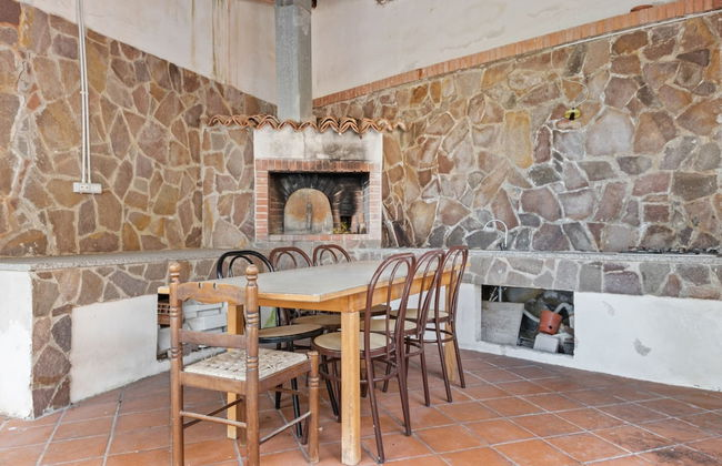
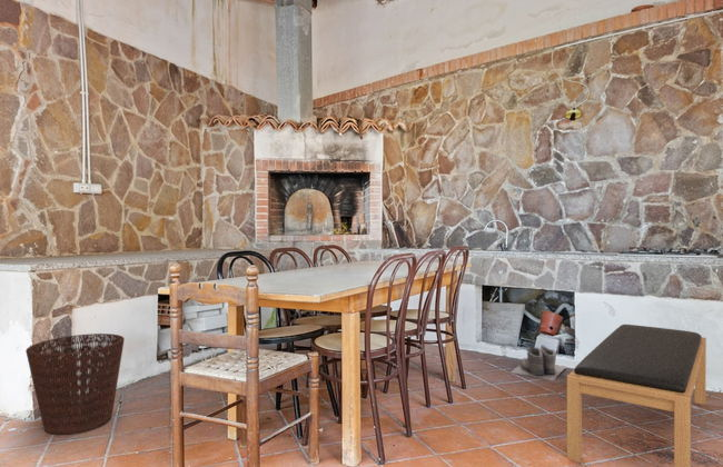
+ boots (538, 357)
+ bench (645, 386)
+ basket (78, 382)
